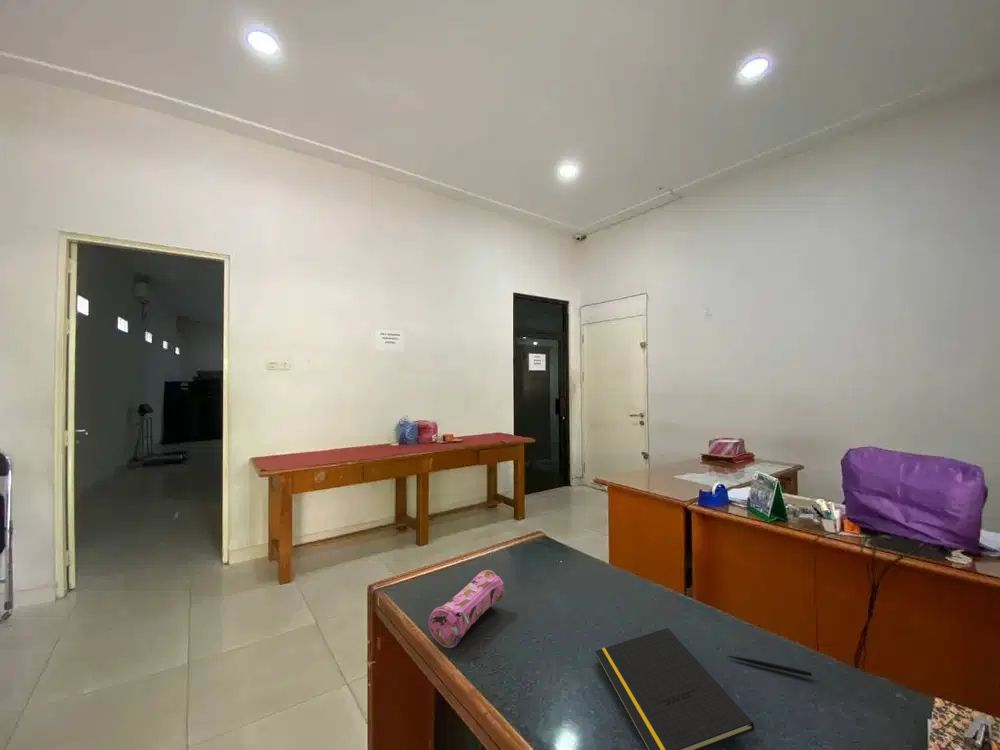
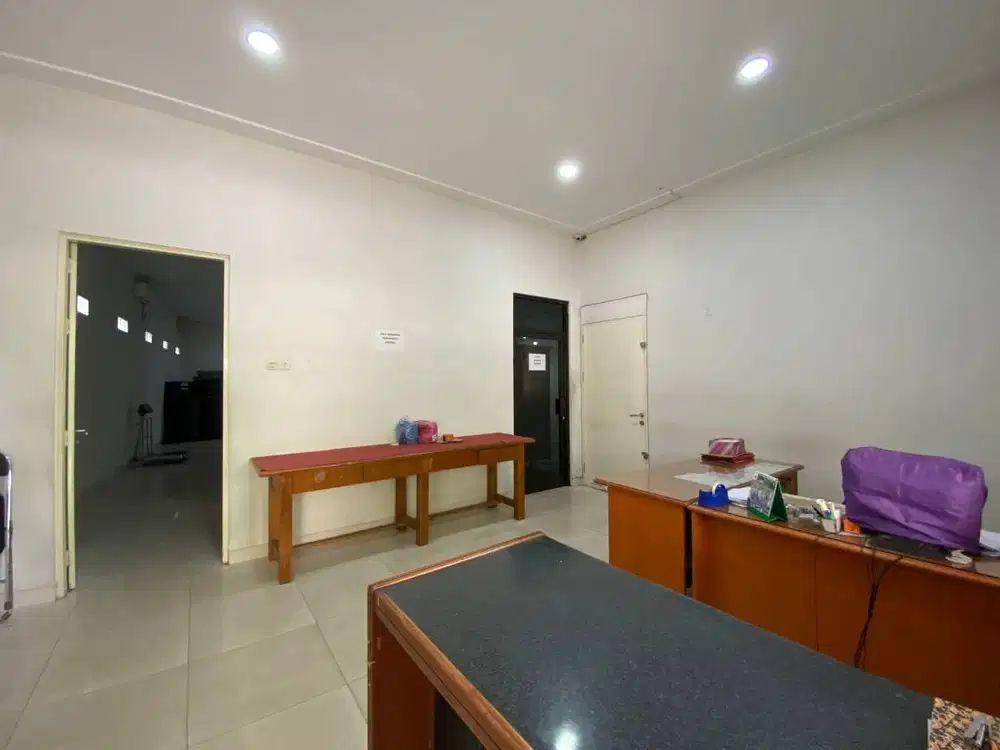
- pencil case (469, 604)
- pen (767, 663)
- notepad (663, 685)
